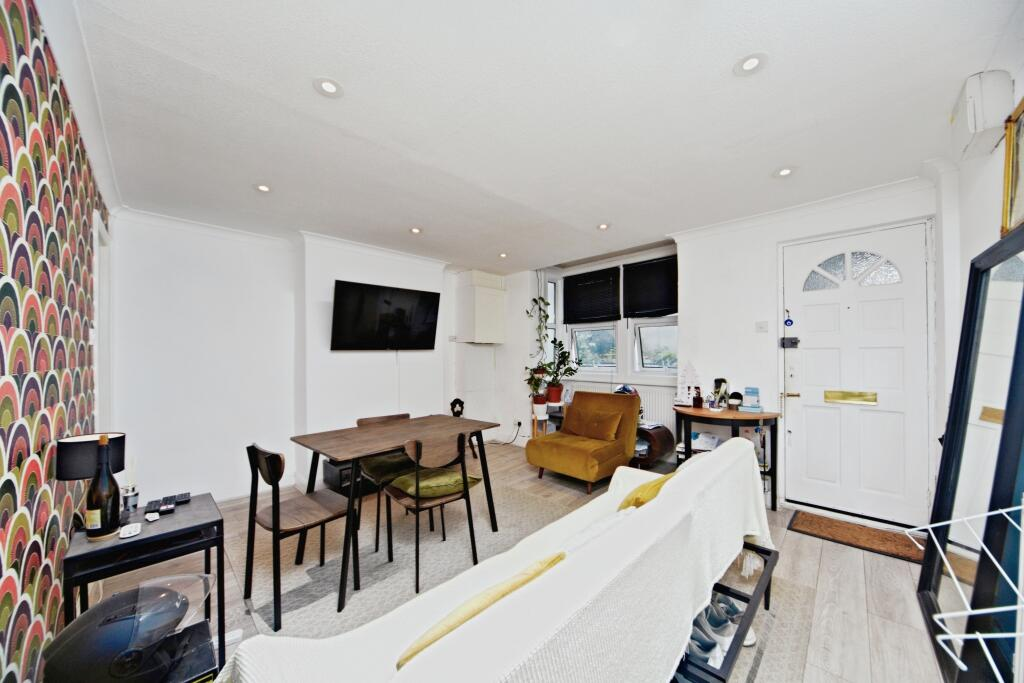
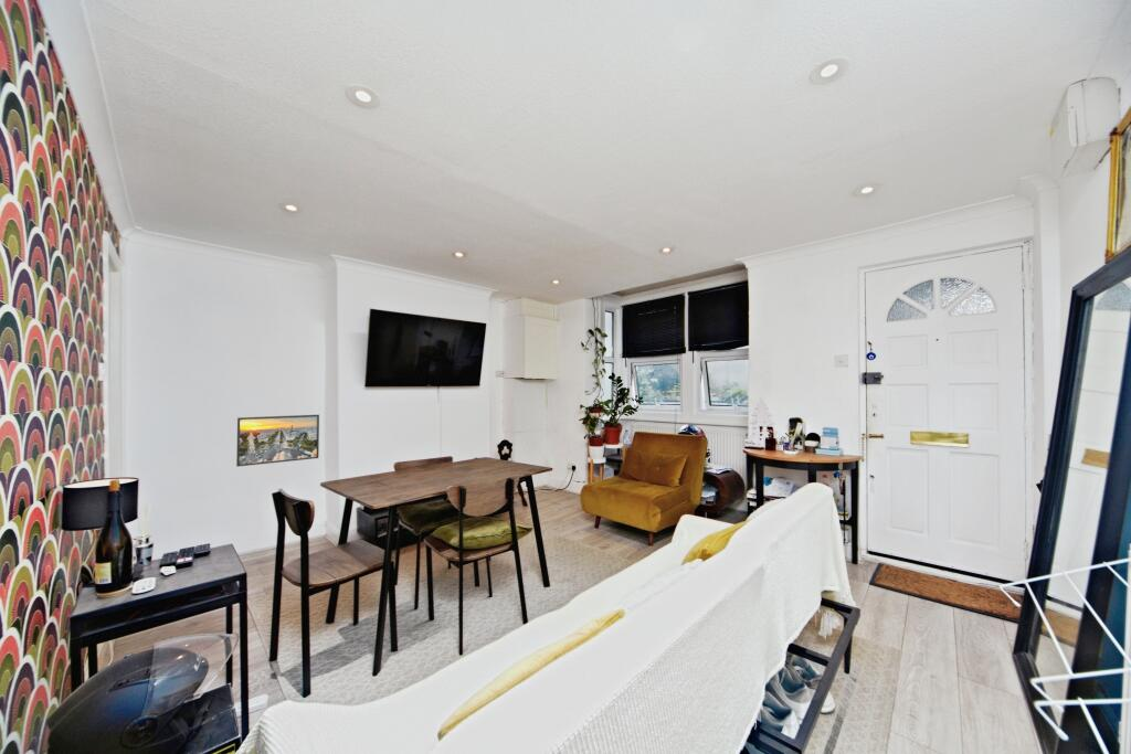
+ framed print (279, 438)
